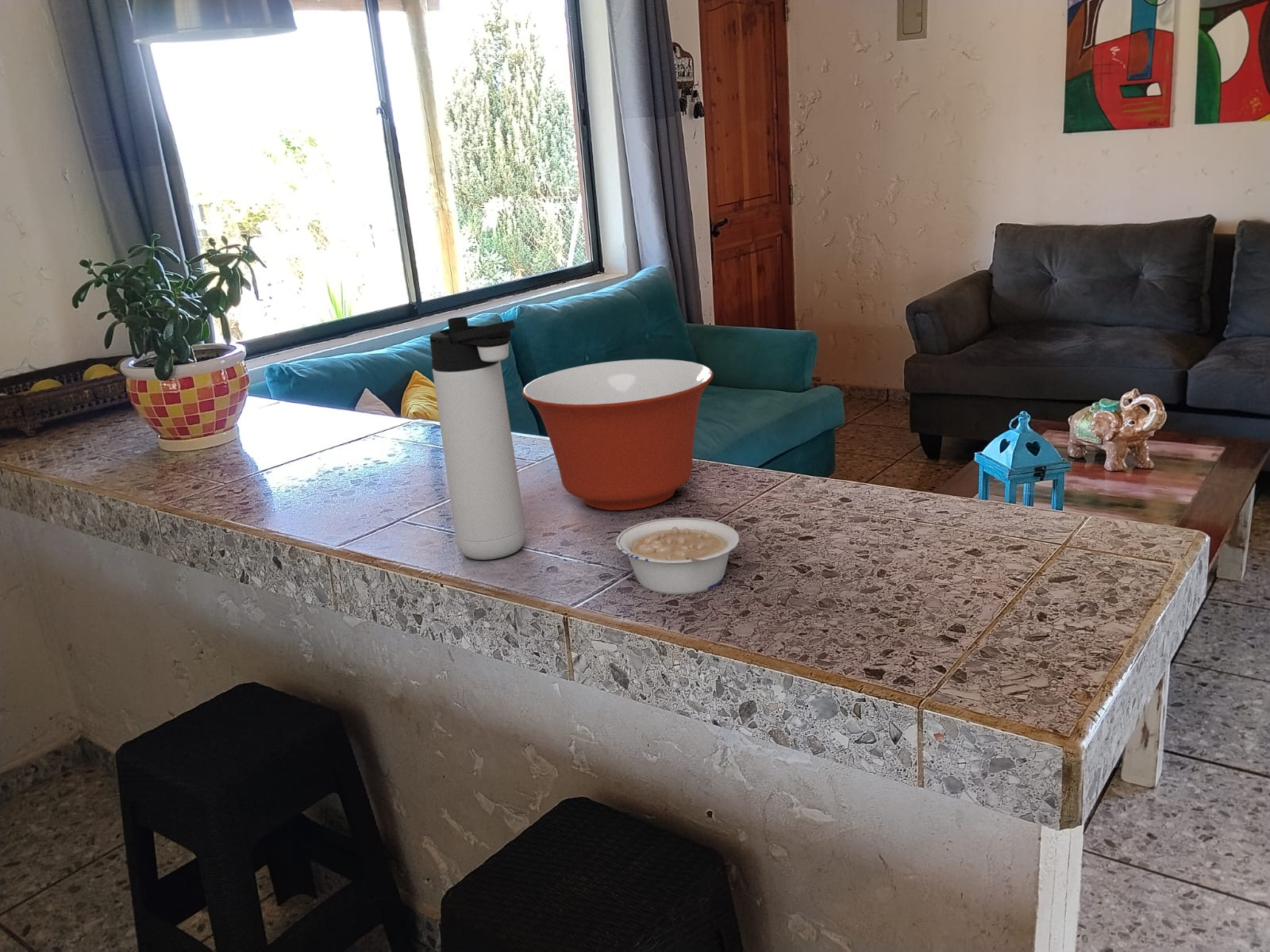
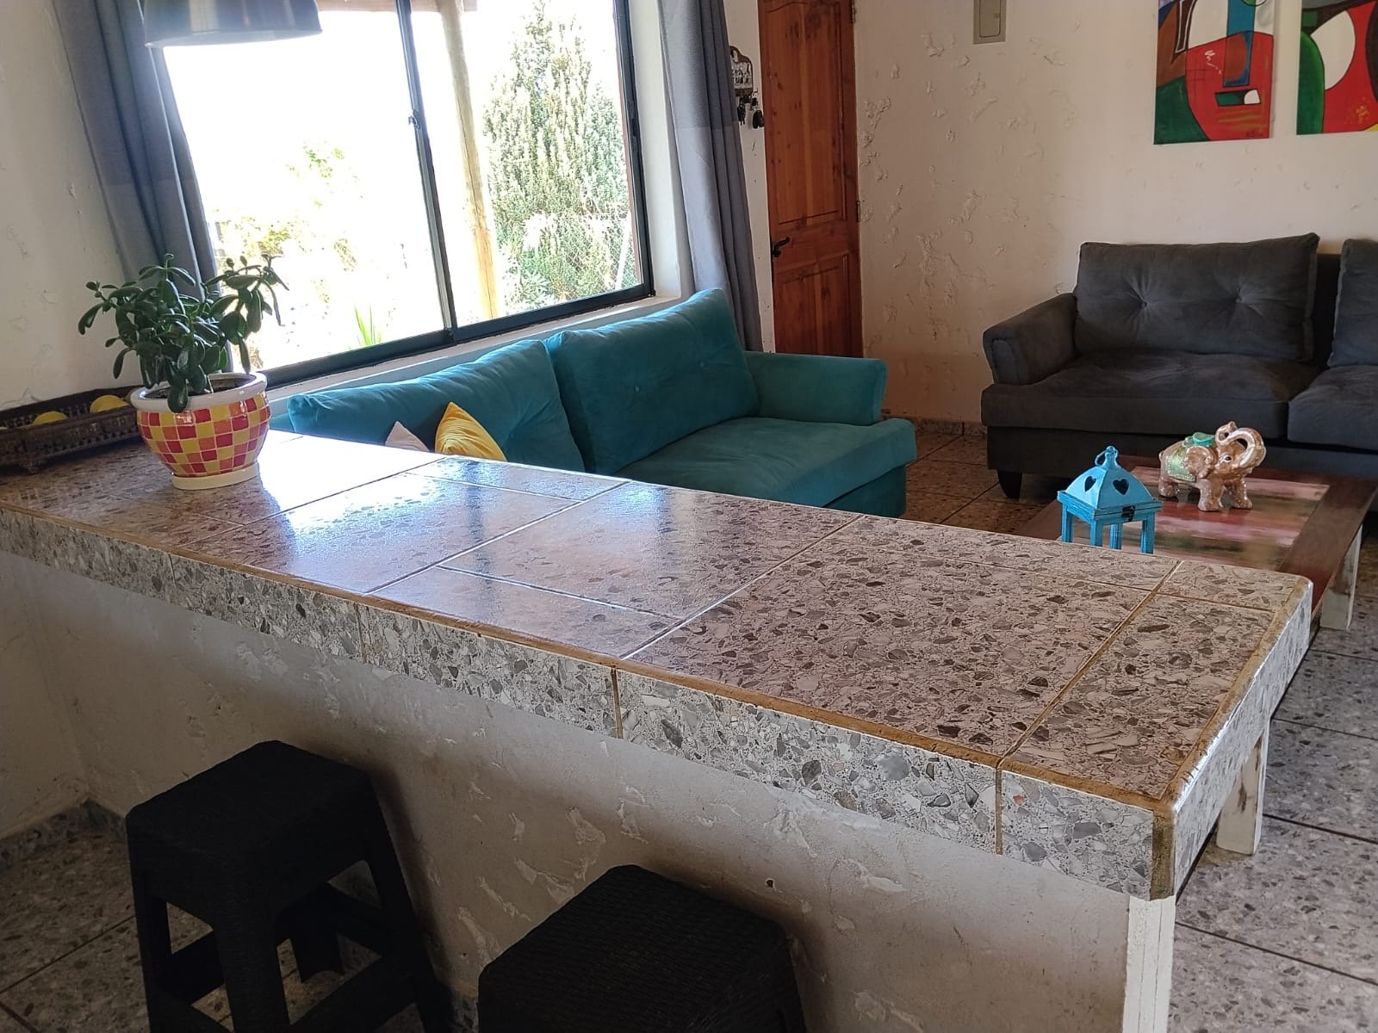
- mixing bowl (623, 438)
- legume (682, 555)
- thermos bottle (487, 440)
